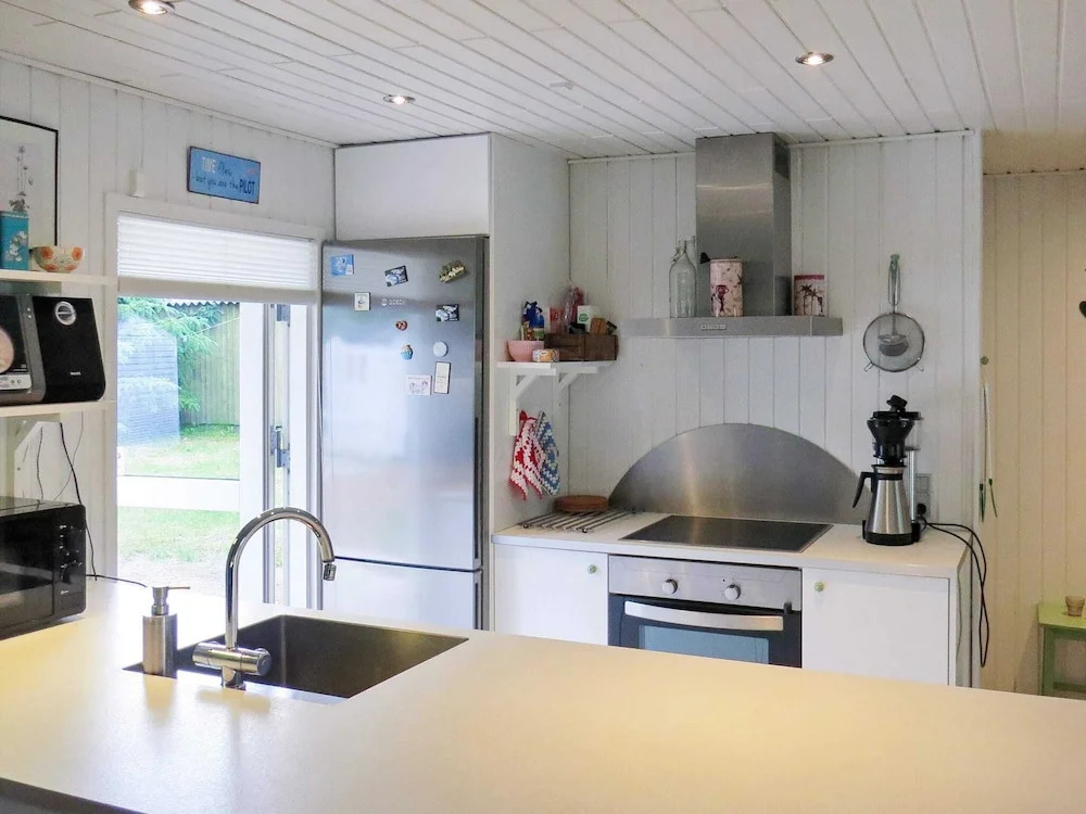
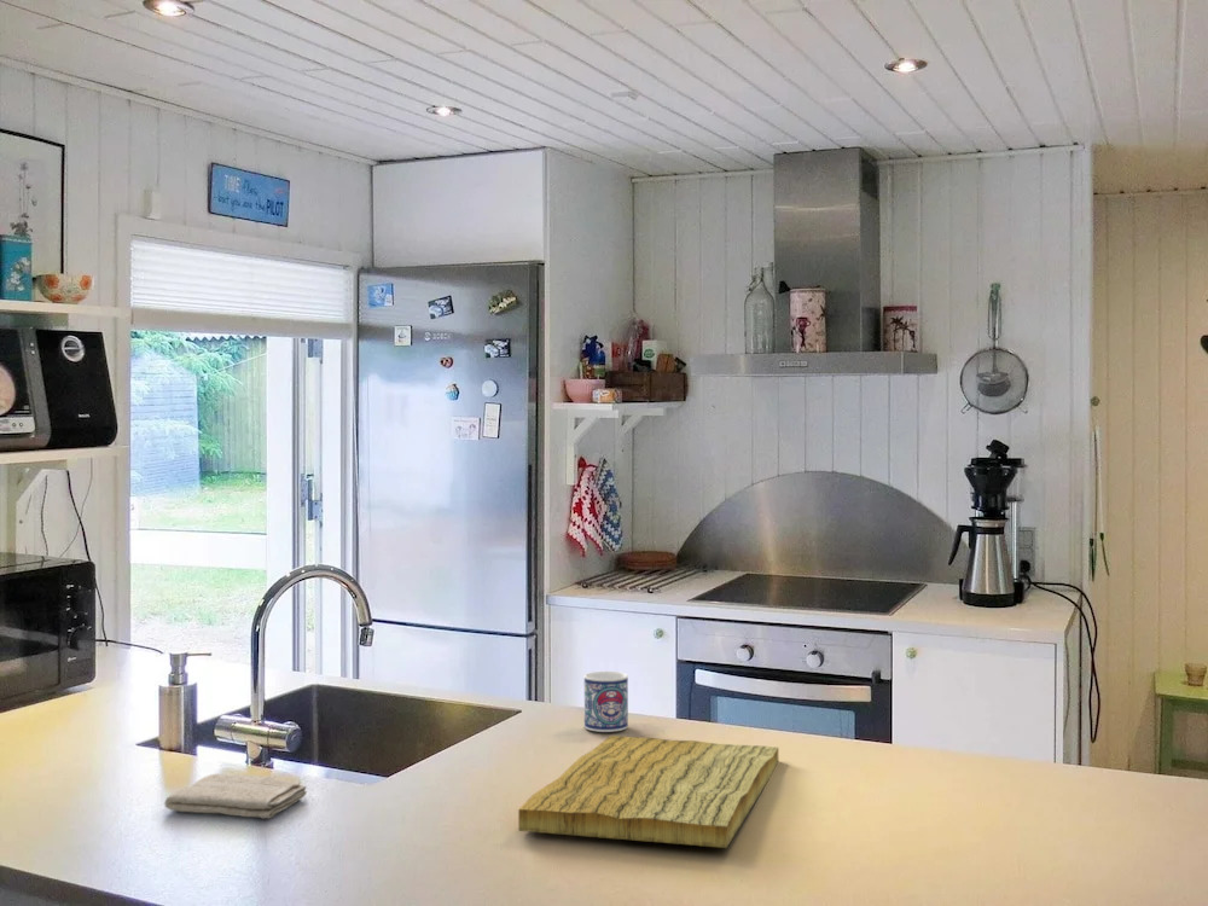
+ cutting board (660, 780)
+ mug (600, 698)
+ washcloth (237, 794)
